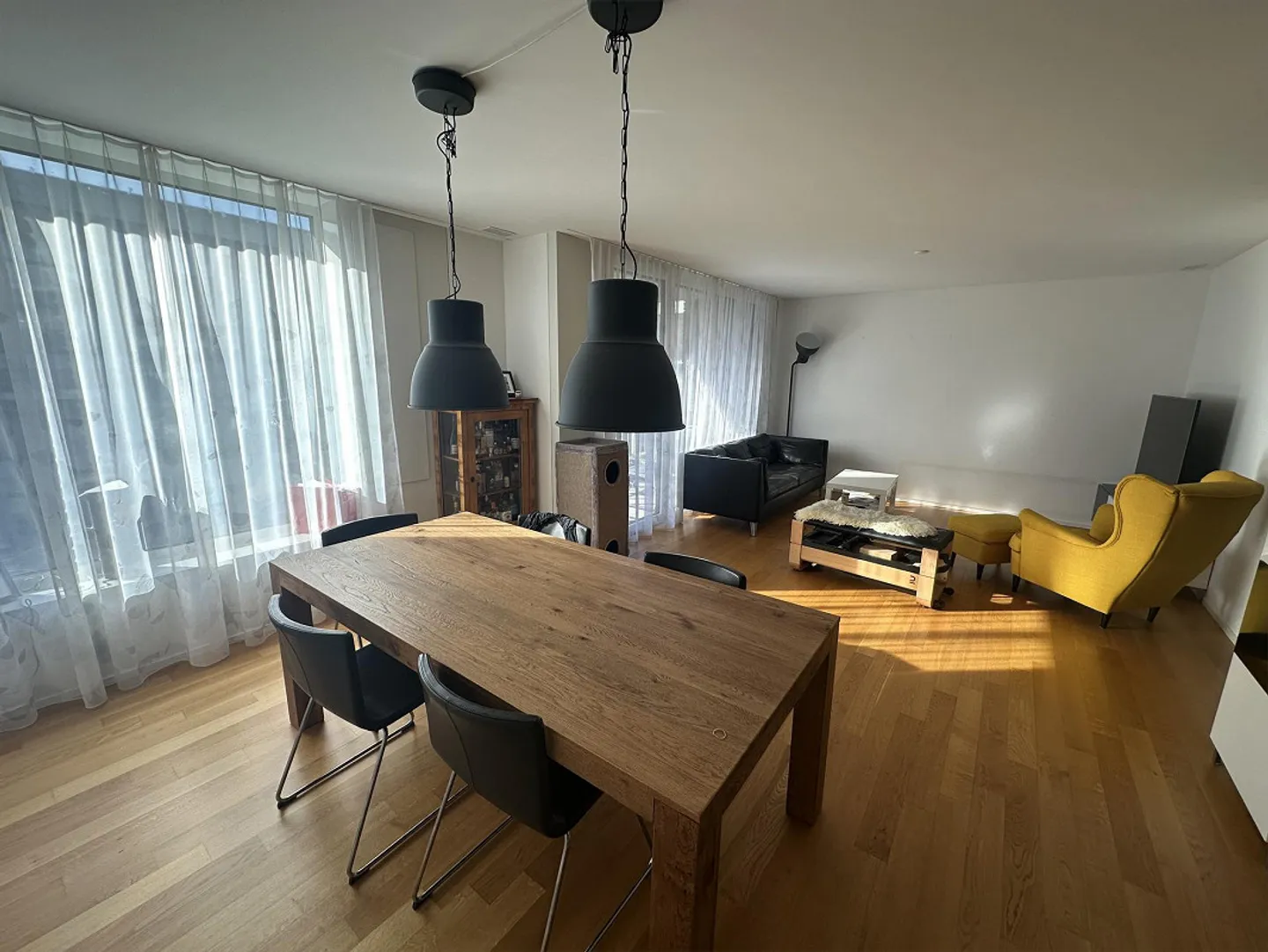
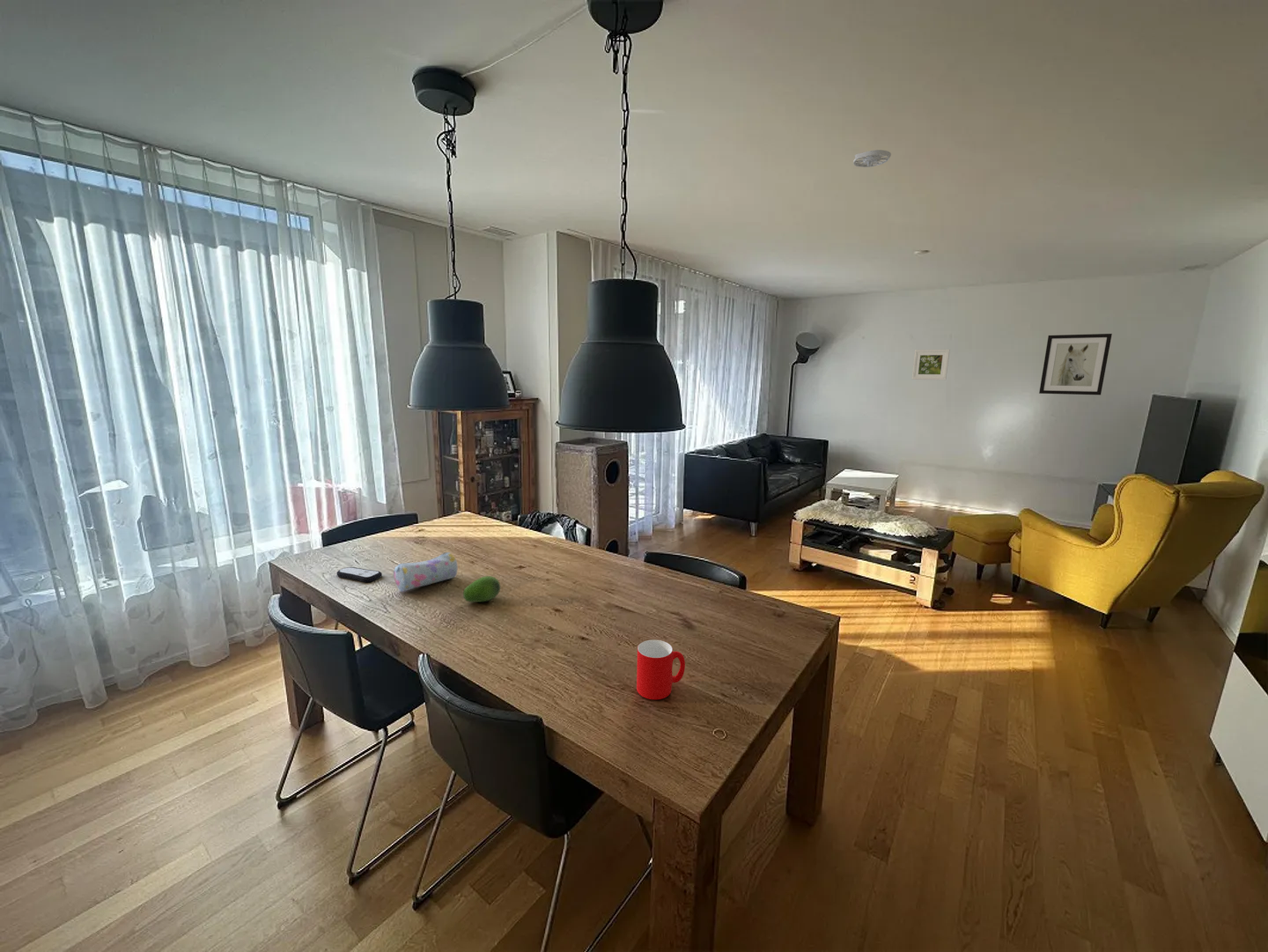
+ cup (661, 668)
+ wall art (1073, 365)
+ fruit (482, 589)
+ pencil case (426, 571)
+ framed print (930, 365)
+ smoke detector (872, 159)
+ remote control (358, 573)
